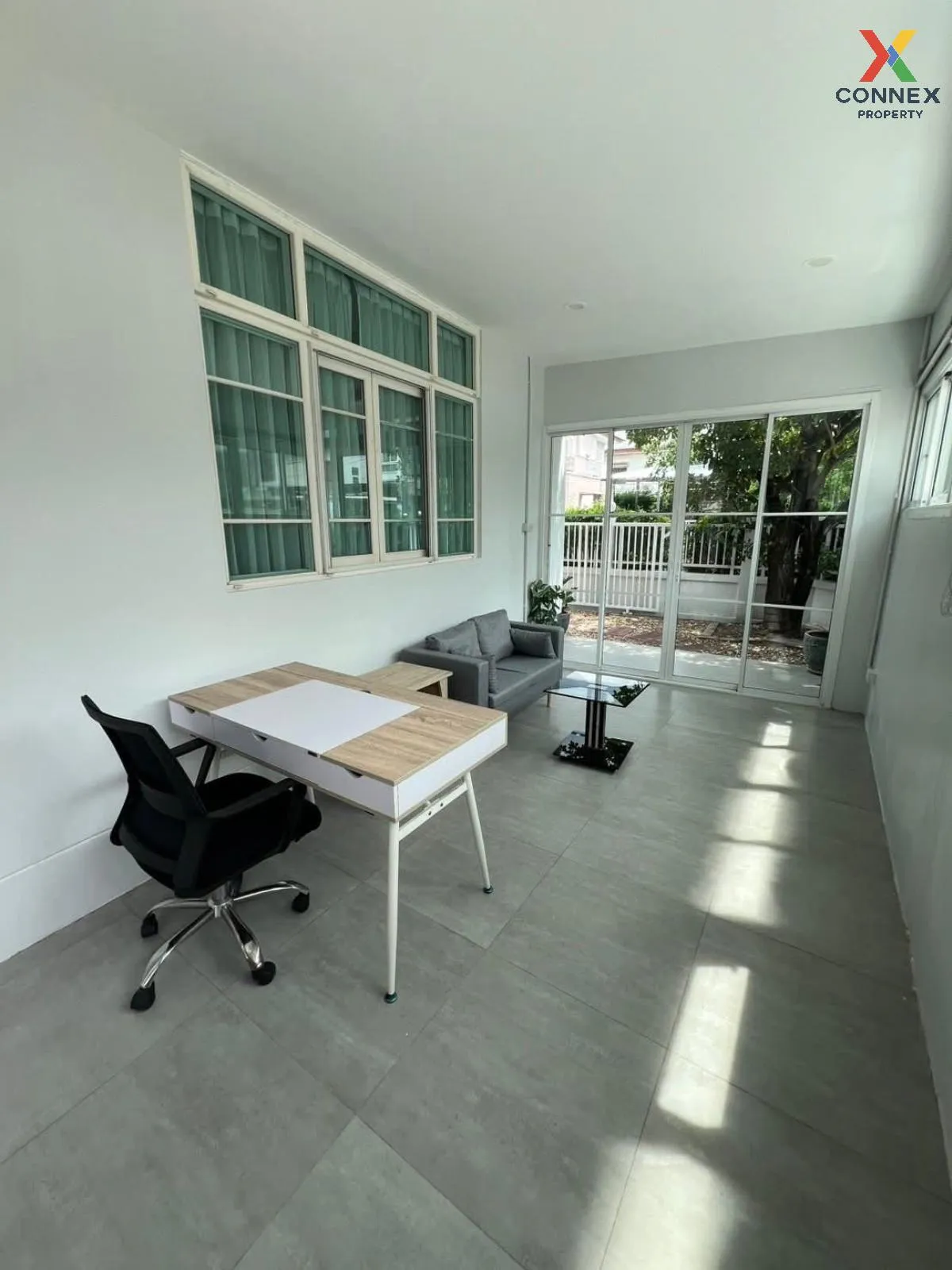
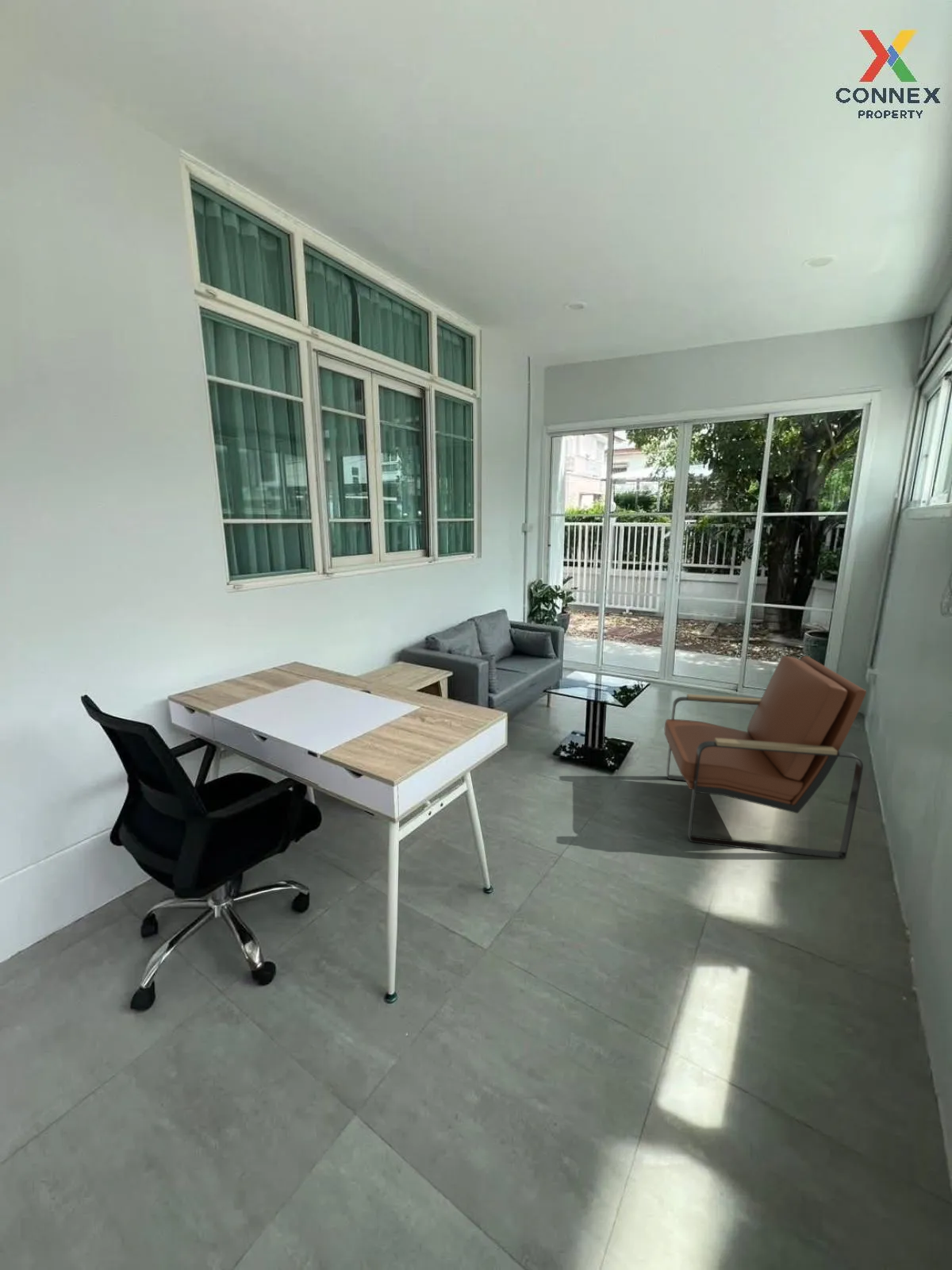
+ armchair (747, 741)
